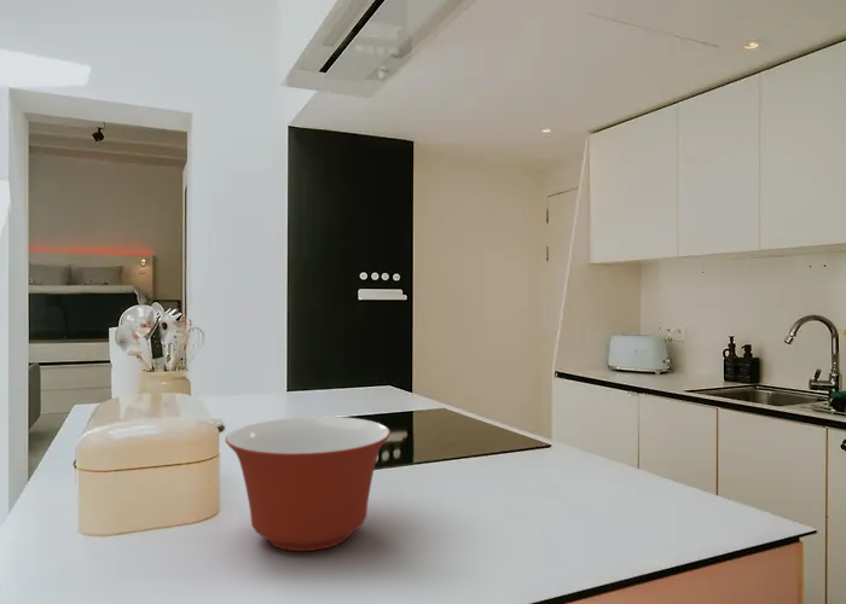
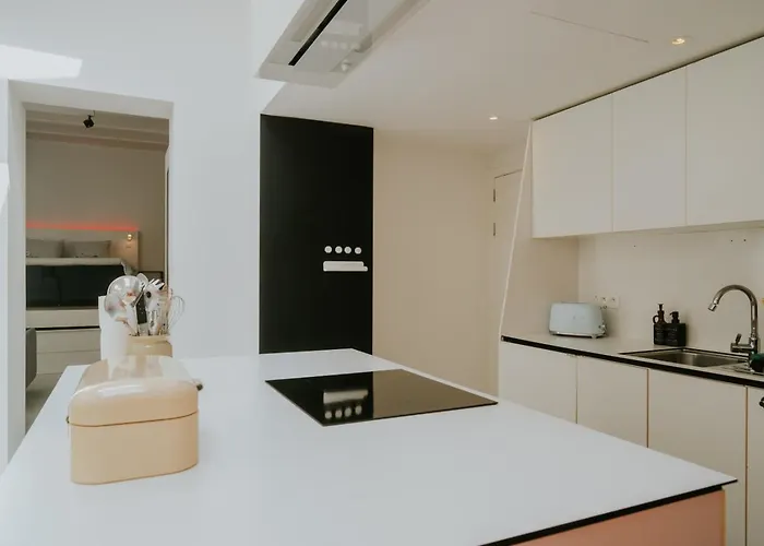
- mixing bowl (309, 483)
